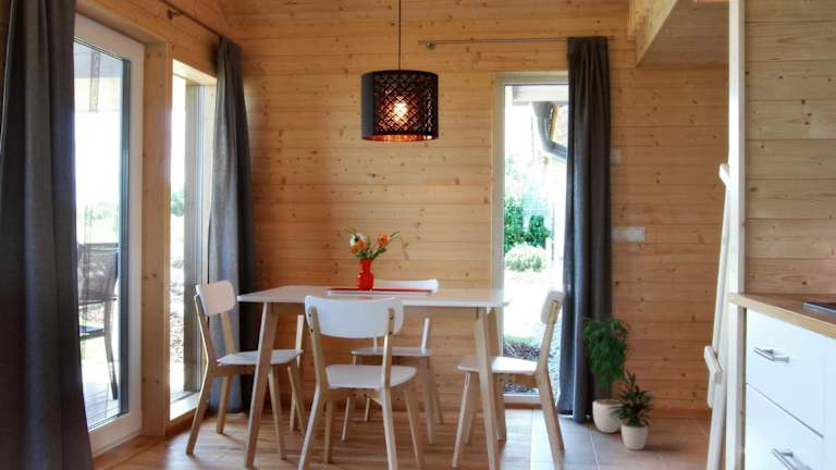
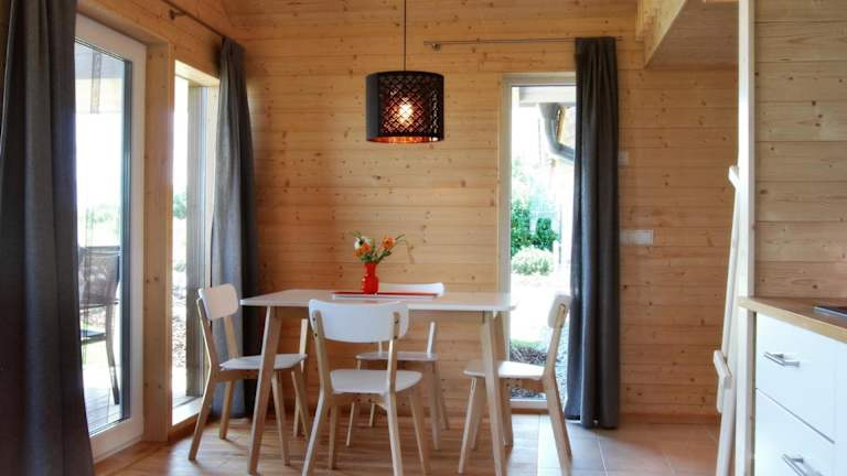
- potted plant (617, 374)
